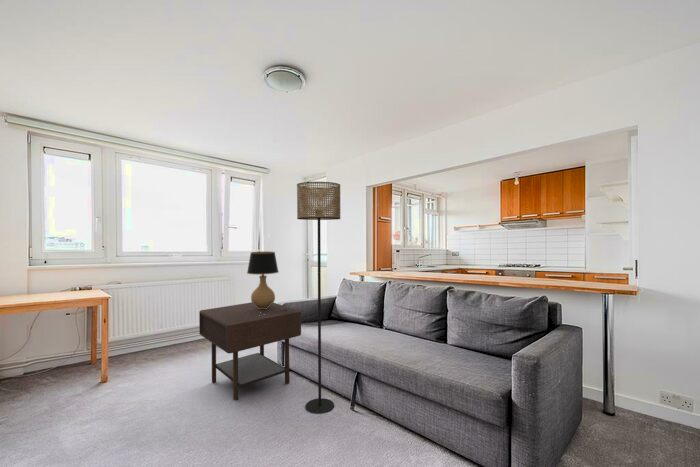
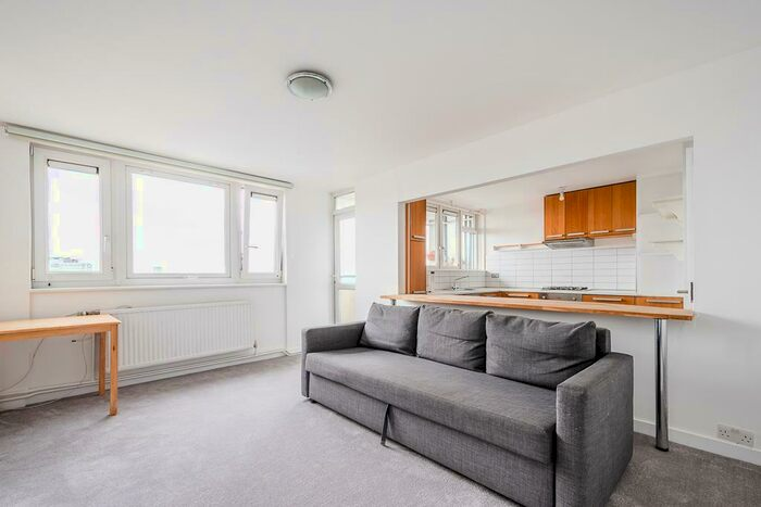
- table lamp (264, 280)
- side table (249, 346)
- floor lamp (319, 295)
